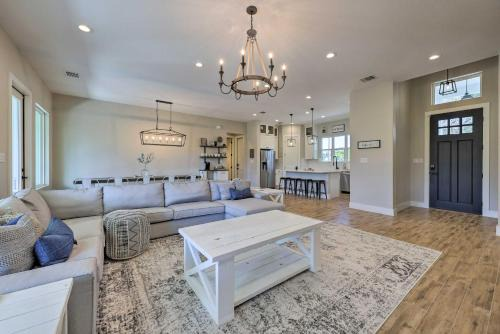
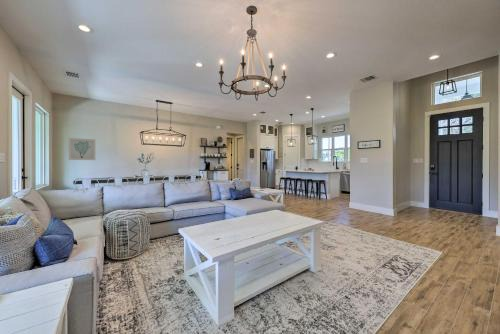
+ wall art (82, 149)
